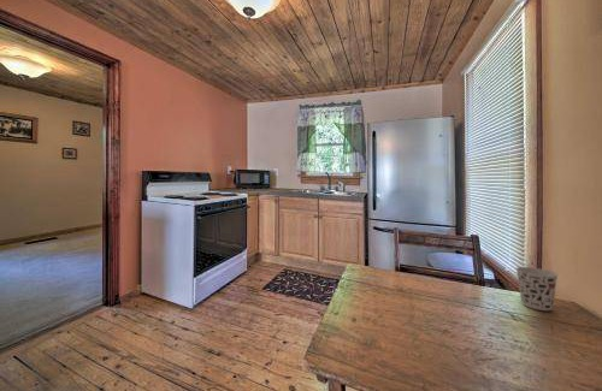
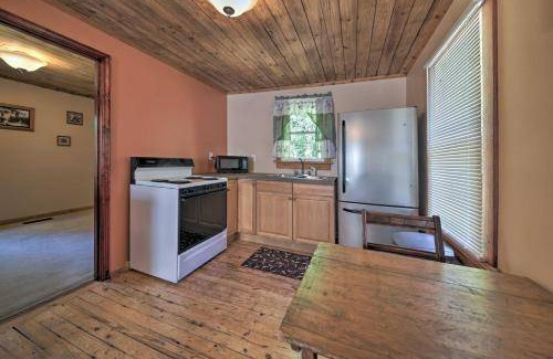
- cup (536, 288)
